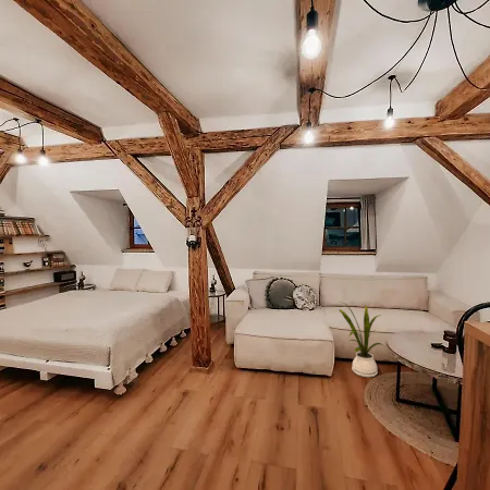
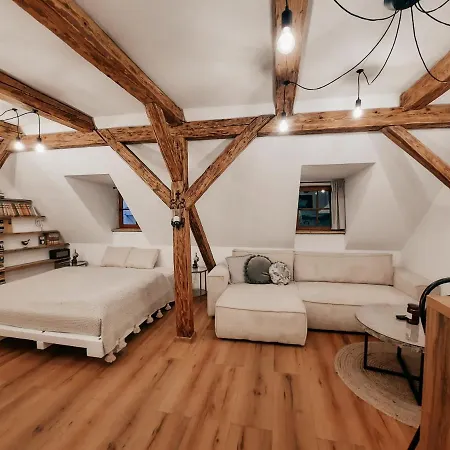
- house plant (360, 335)
